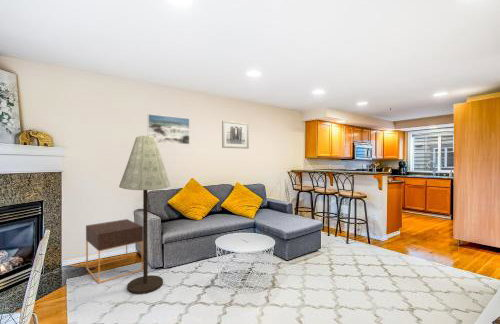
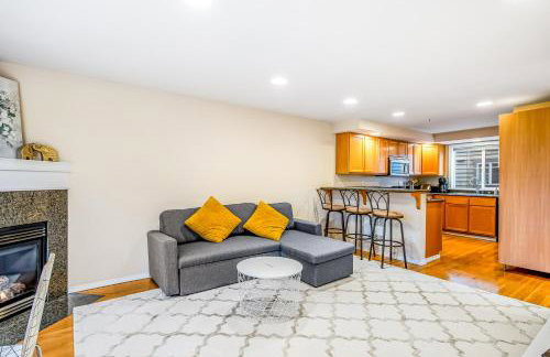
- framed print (169, 130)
- wall art (235, 135)
- nightstand (114, 247)
- floor lamp (145, 210)
